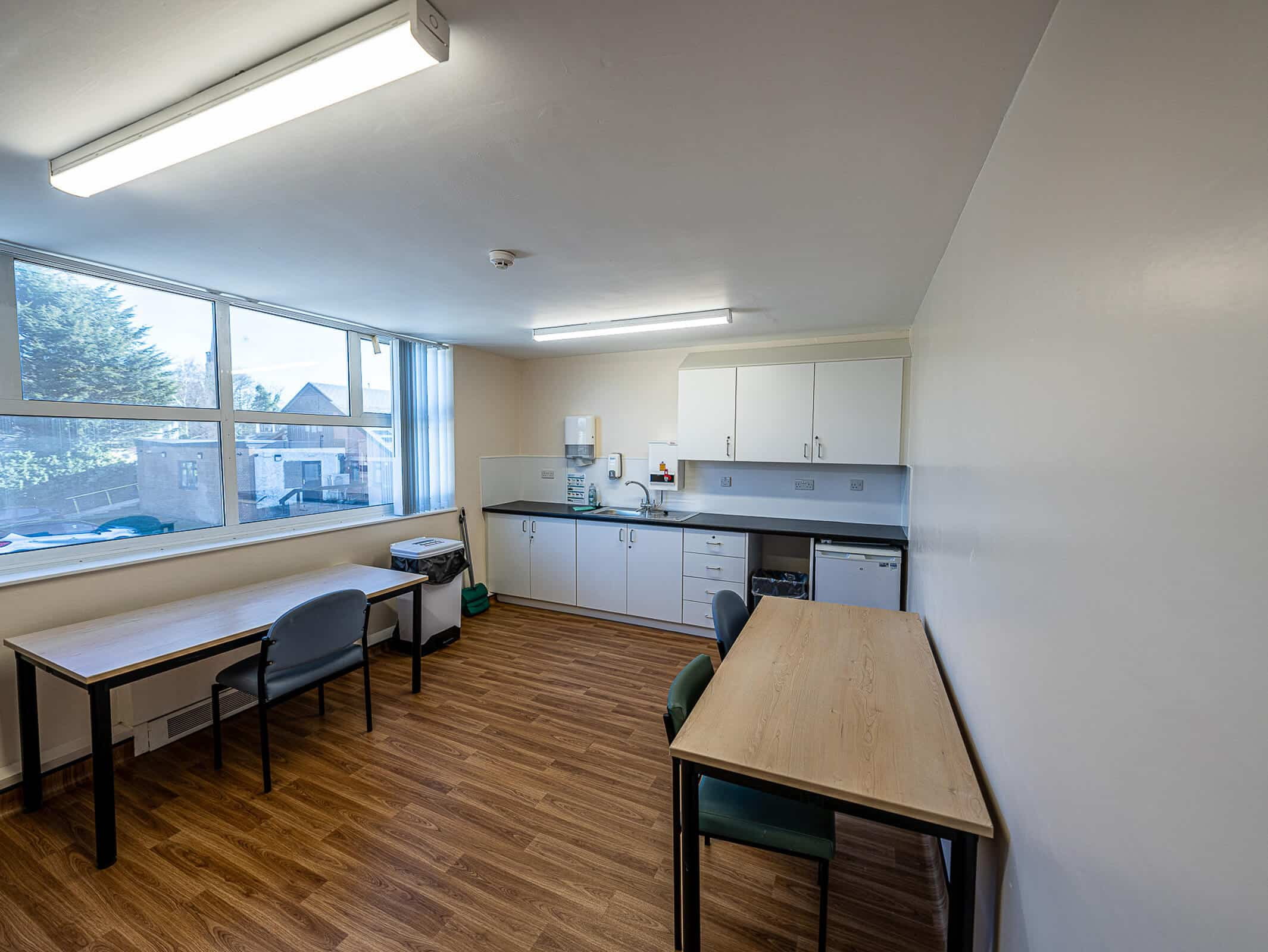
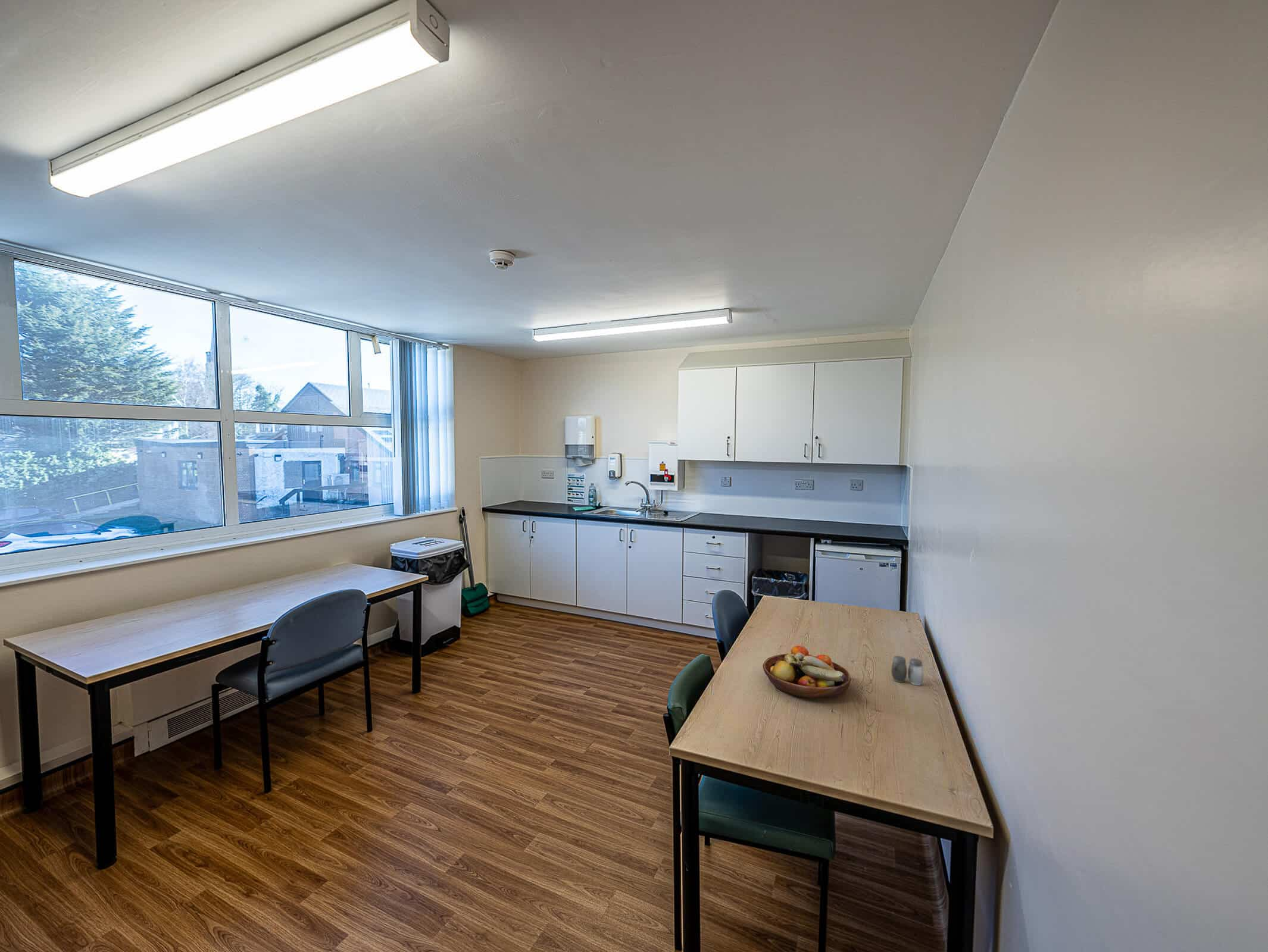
+ salt and pepper shaker (907, 669)
+ fruit bowl (807, 666)
